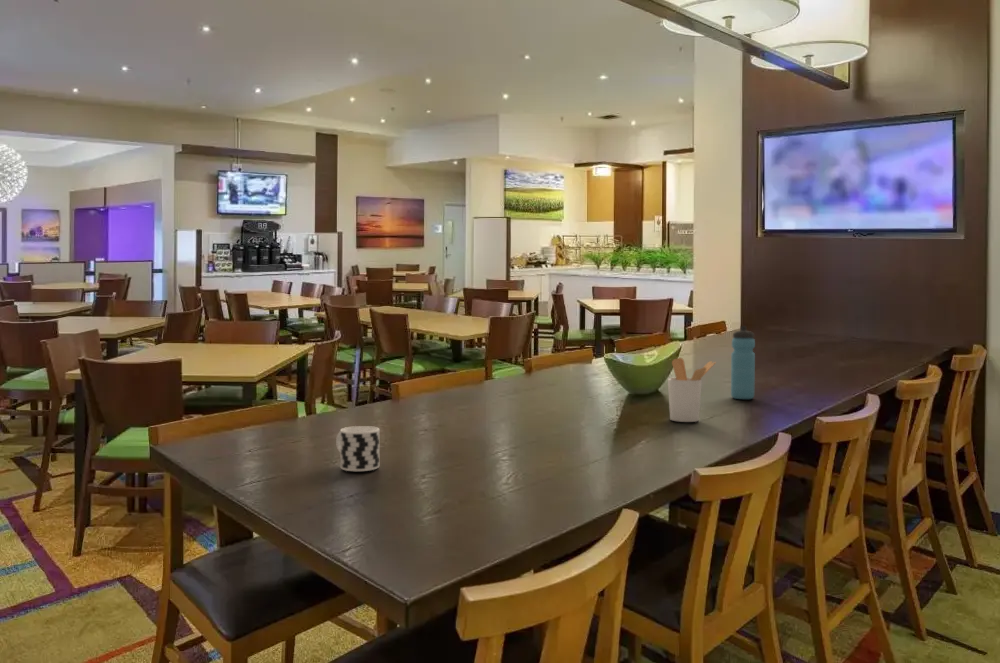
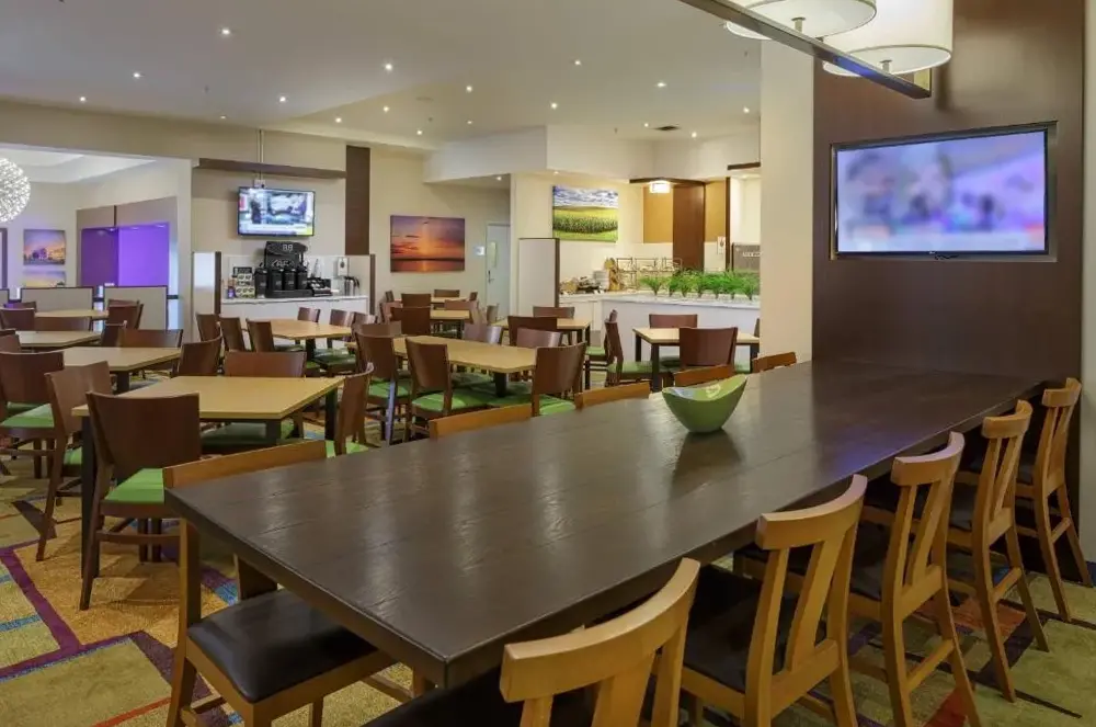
- utensil holder (692, 389)
- water bottle (743, 362)
- cup (355, 447)
